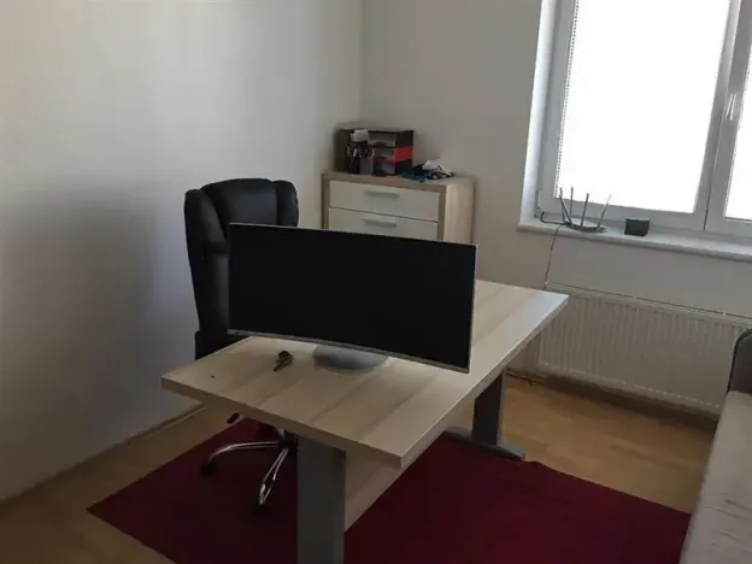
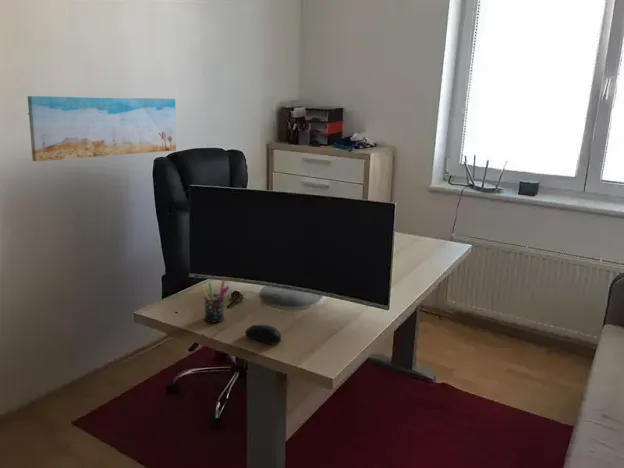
+ computer mouse (263, 331)
+ wall art (109, 126)
+ pen holder (213, 299)
